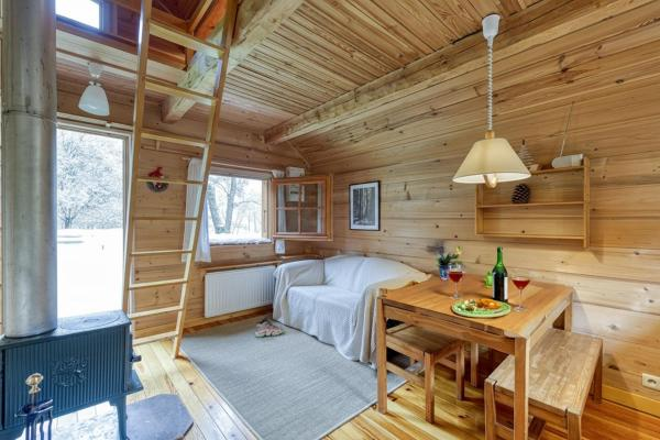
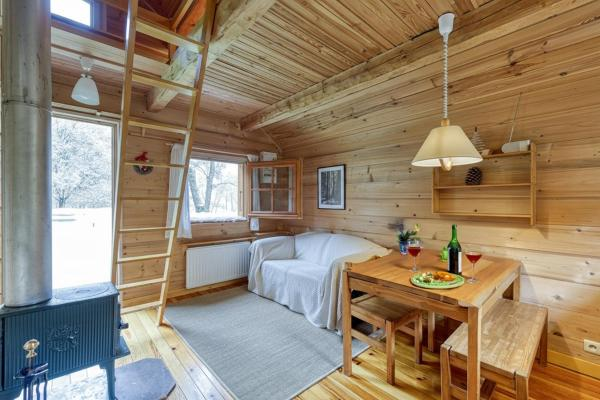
- sneaker (270, 324)
